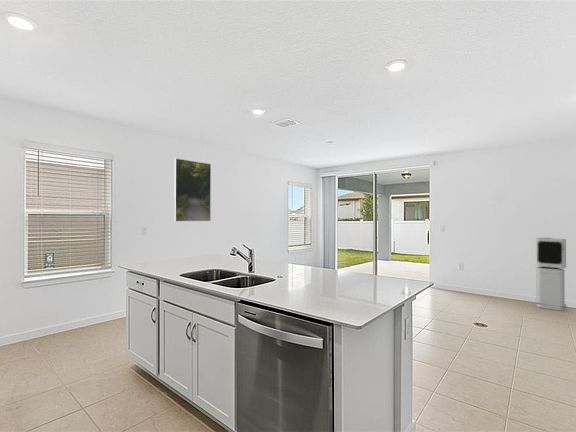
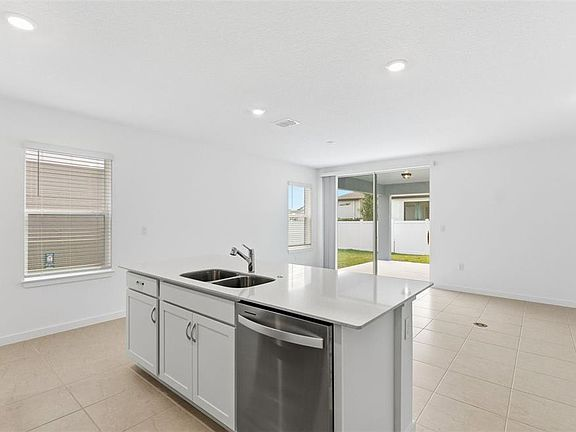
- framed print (193, 191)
- air purifier (550, 272)
